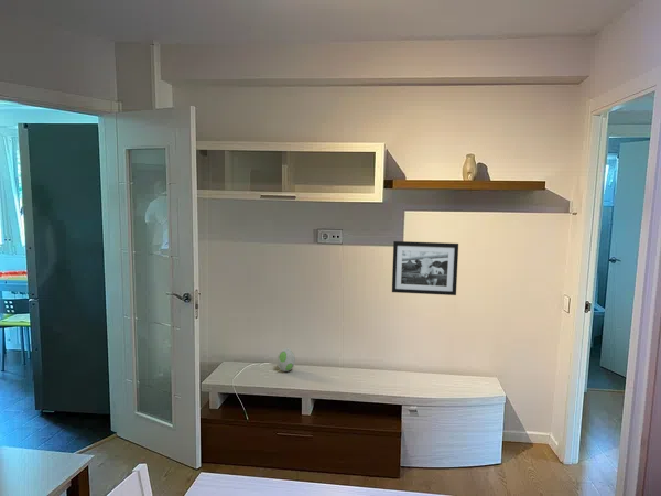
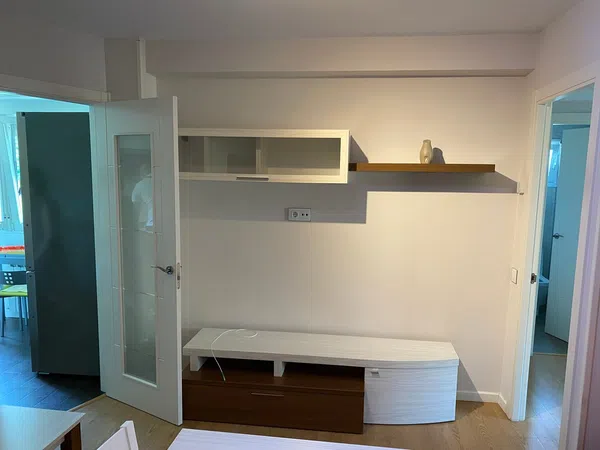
- decorative egg (285, 359)
- picture frame (424, 268)
